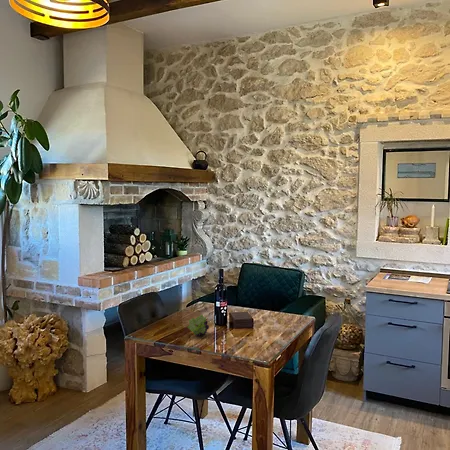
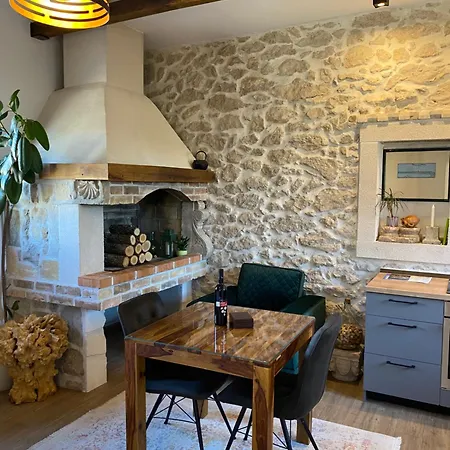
- fruit (198, 325)
